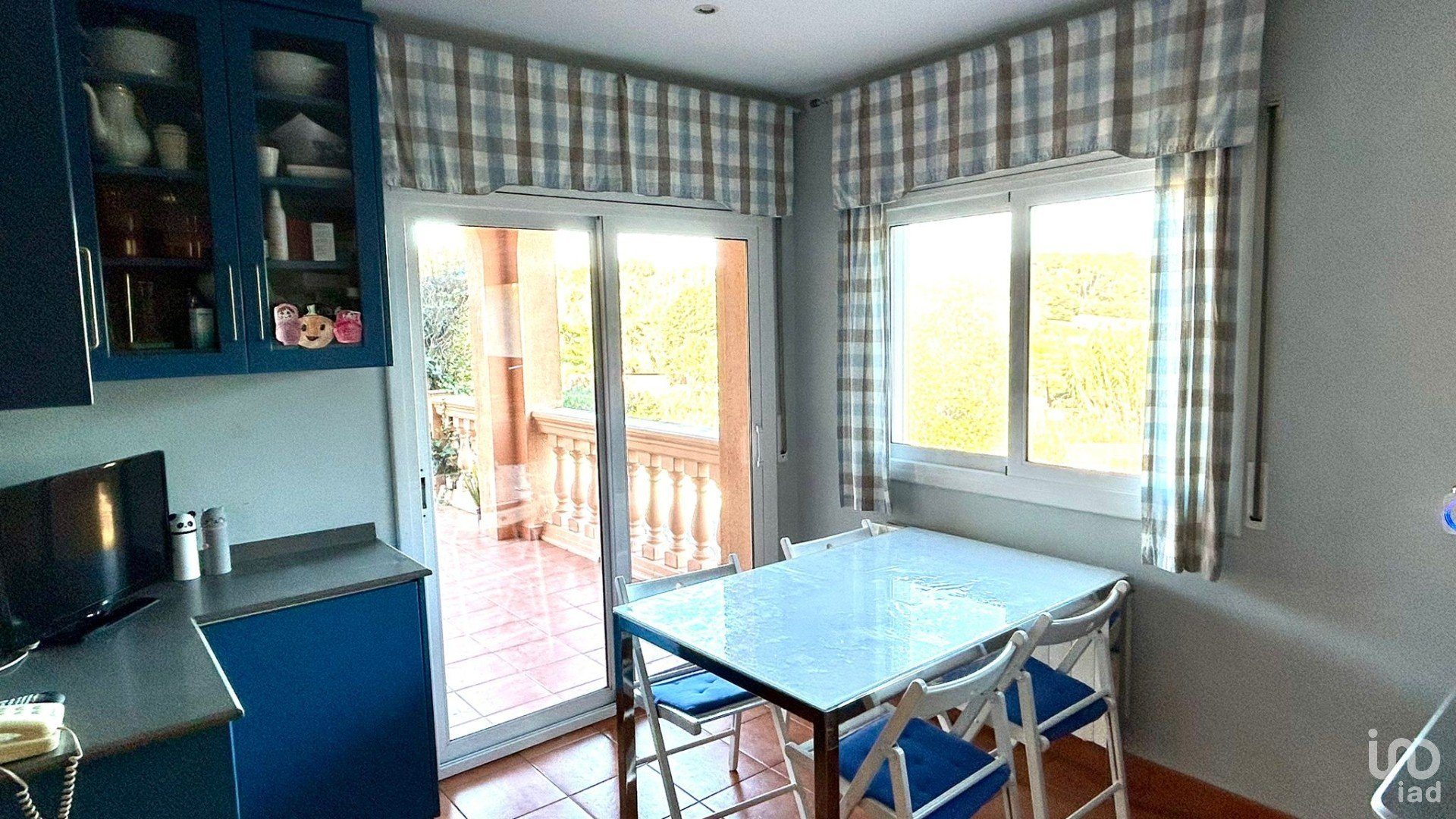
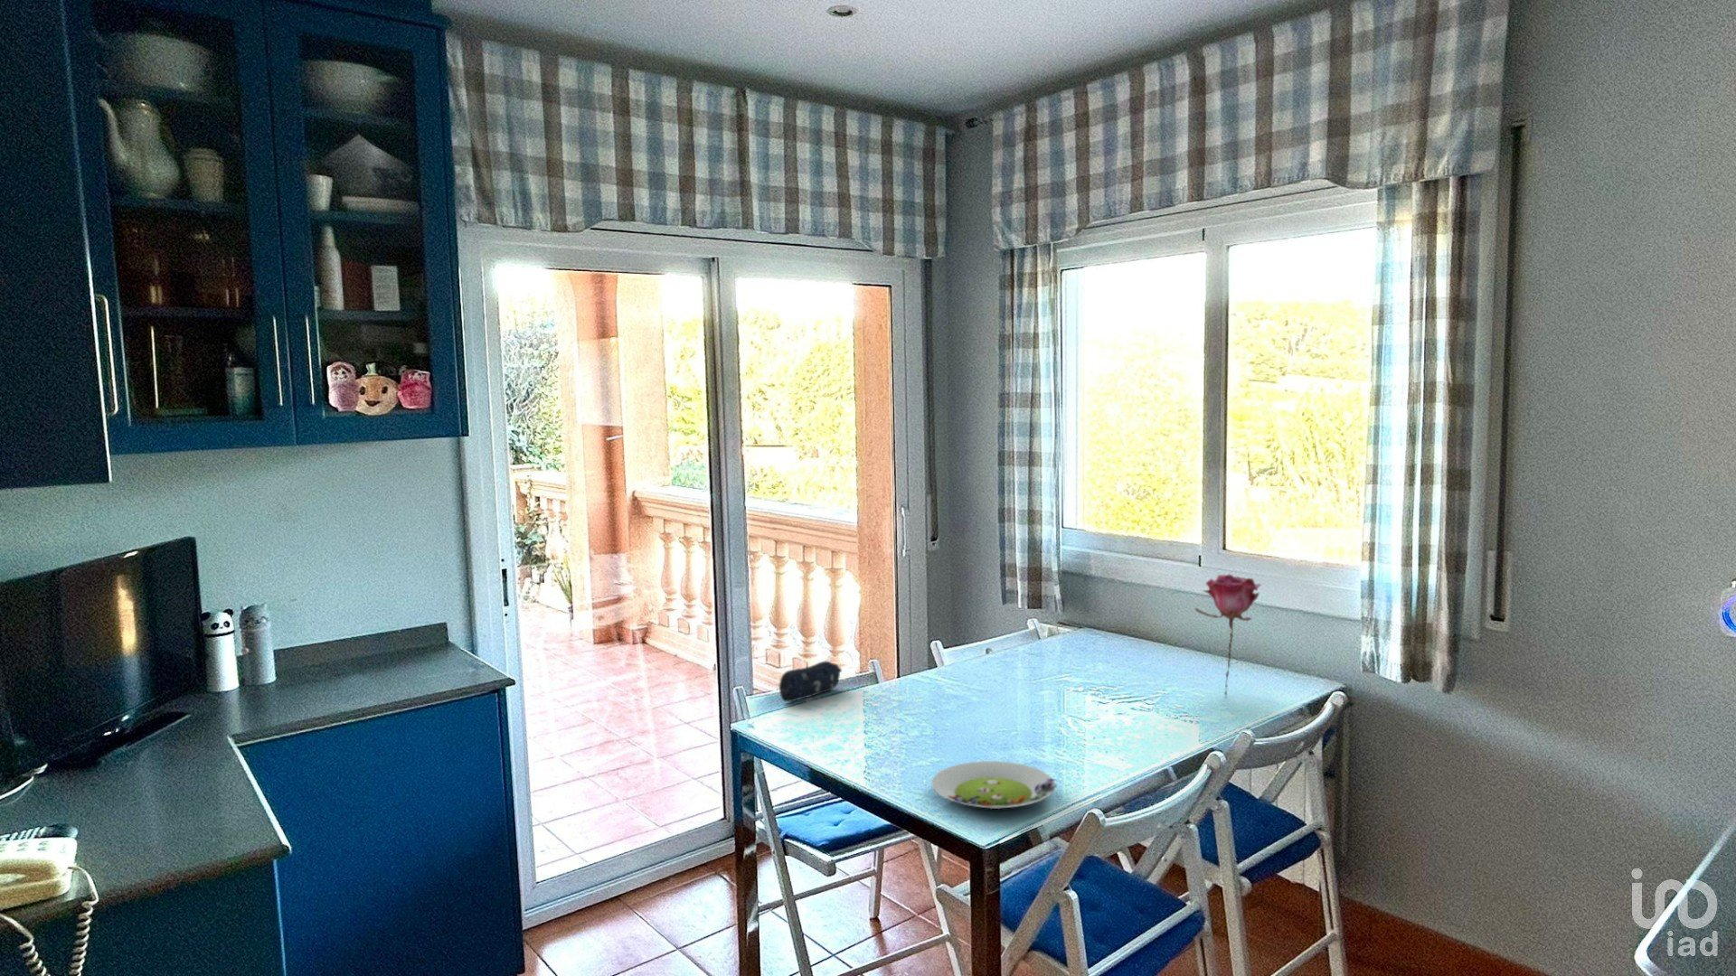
+ flower (1229, 634)
+ salad plate (993, 787)
+ pencil case (810, 680)
